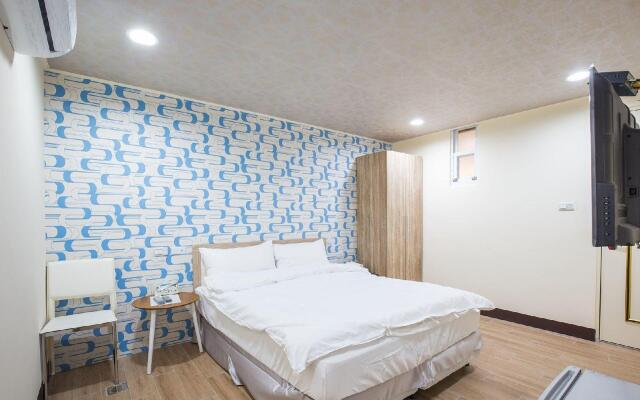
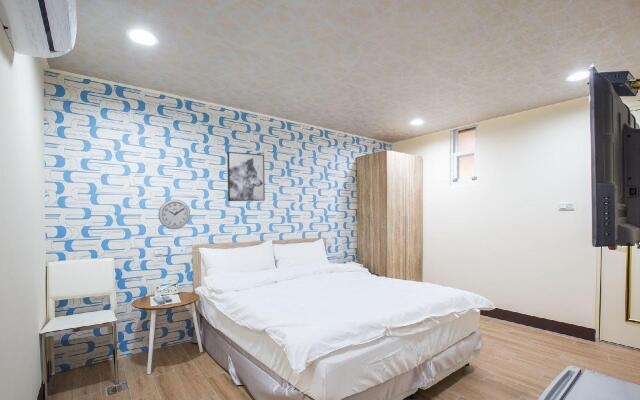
+ wall clock (174, 214)
+ wall art (246, 177)
